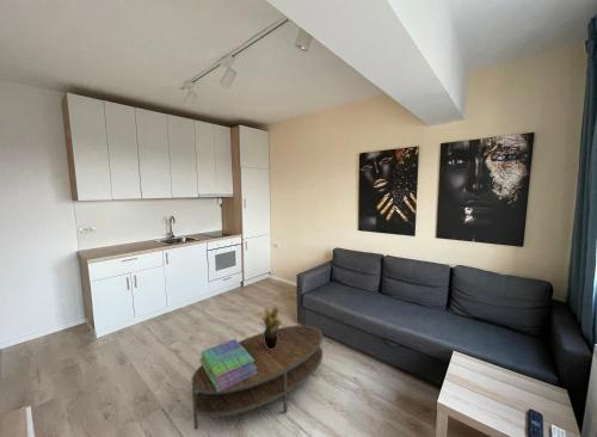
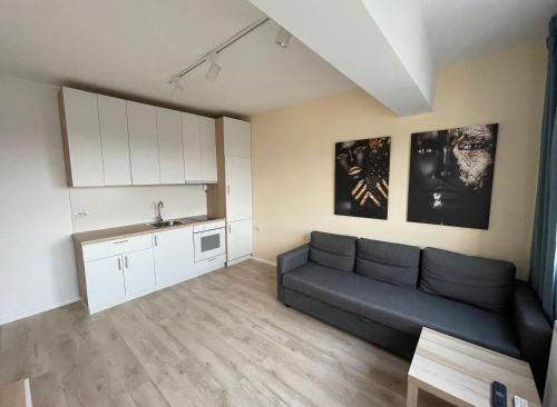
- potted plant (271, 325)
- stack of books (227, 361)
- coffee table (266, 370)
